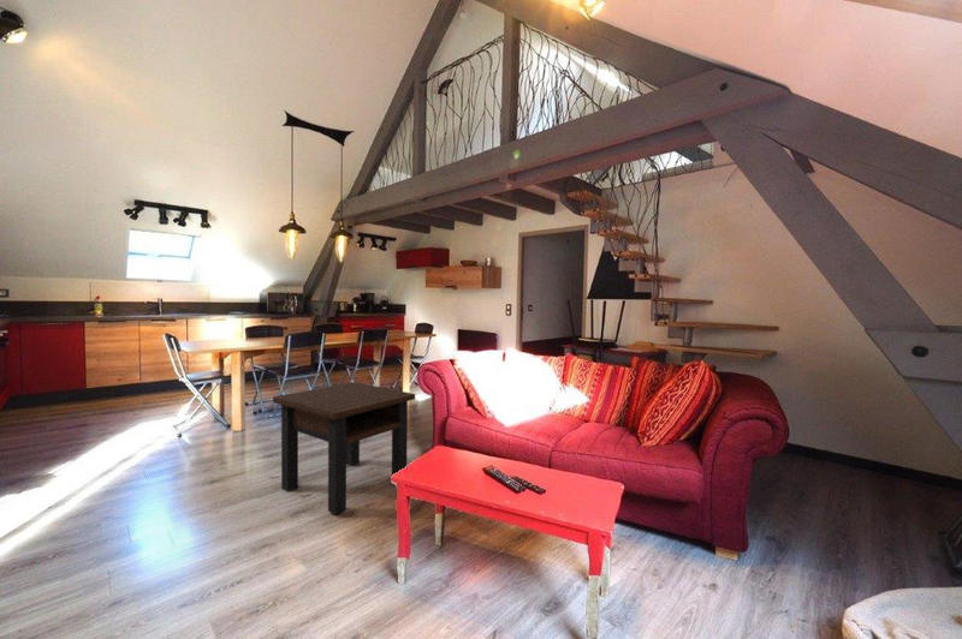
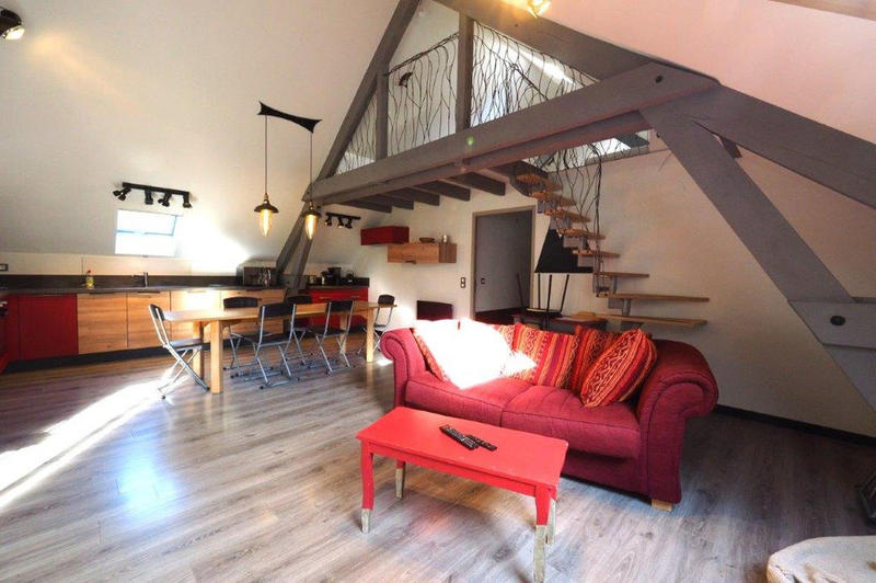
- side table (345, 440)
